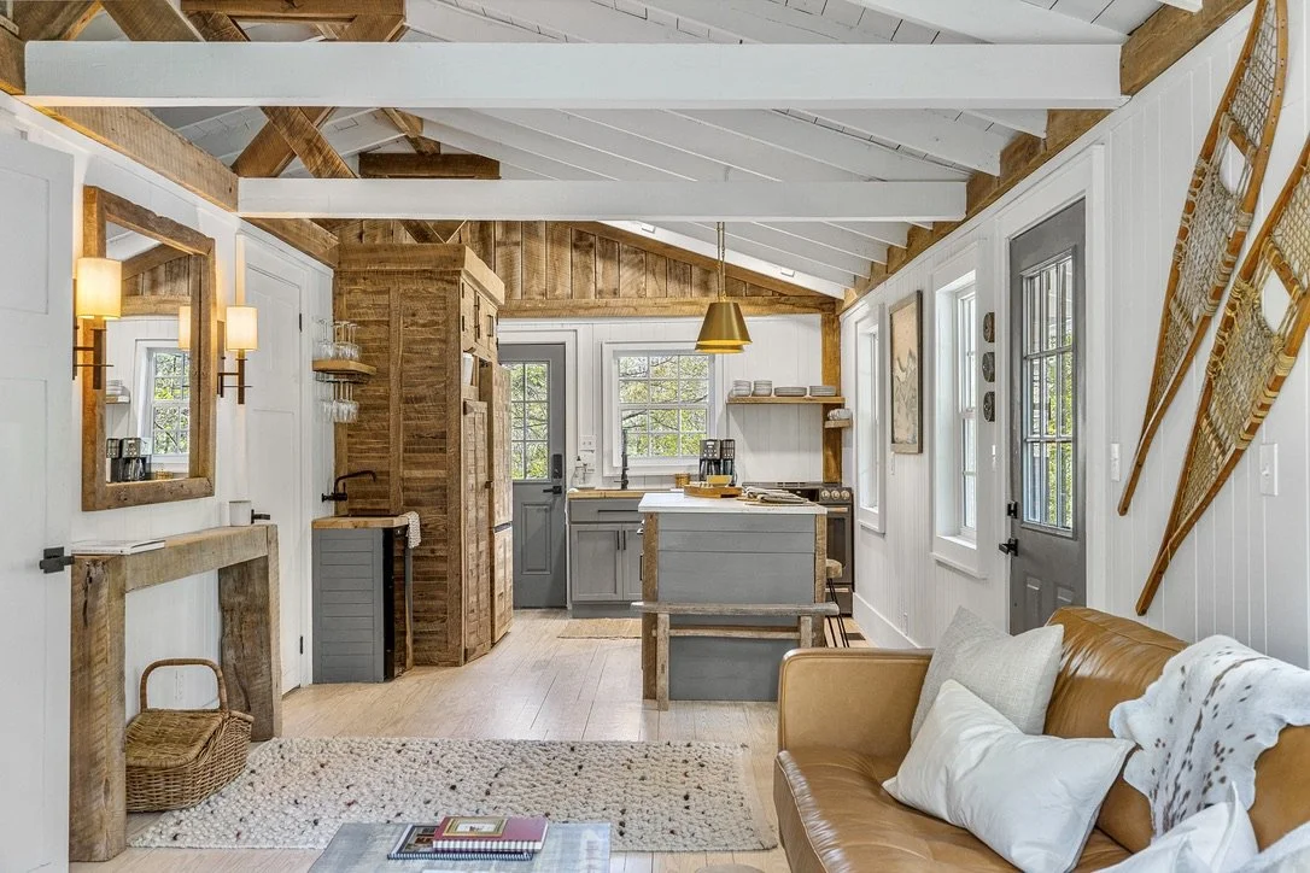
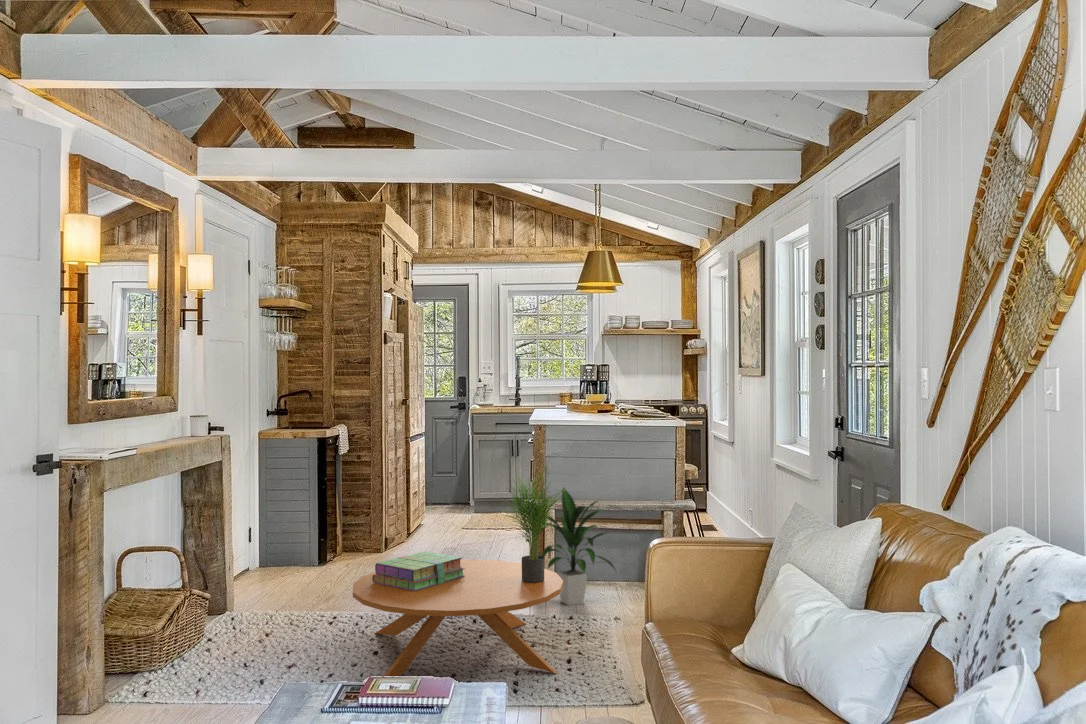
+ coffee table (459, 615)
+ potted plant (529, 523)
+ indoor plant (576, 546)
+ stack of books (419, 569)
